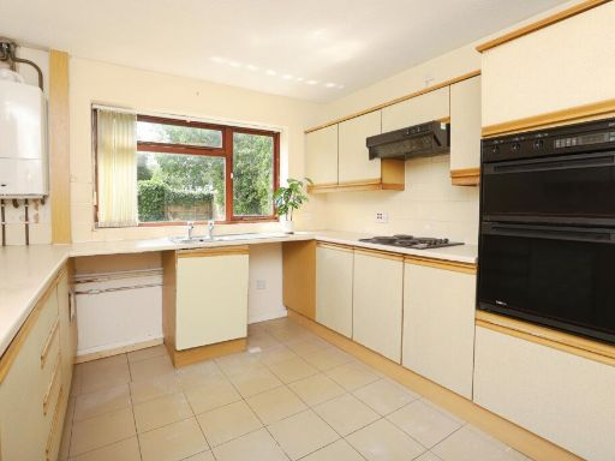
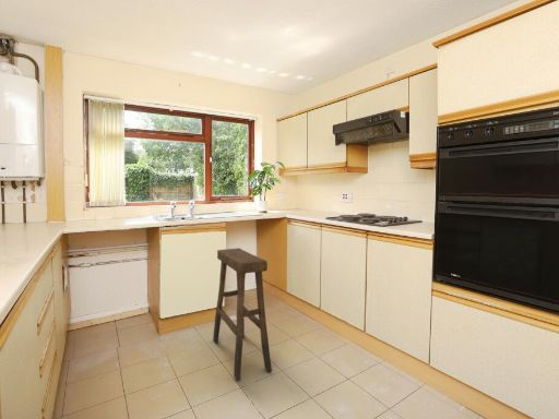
+ stool (239, 304)
